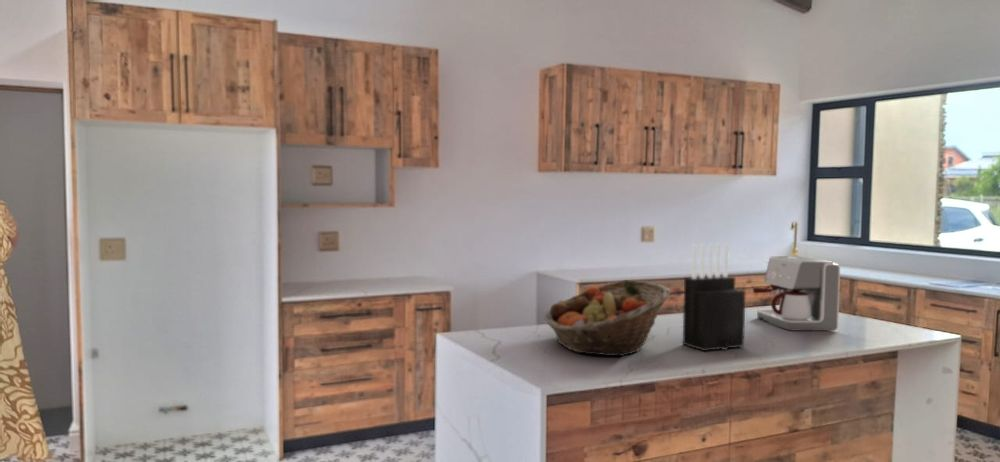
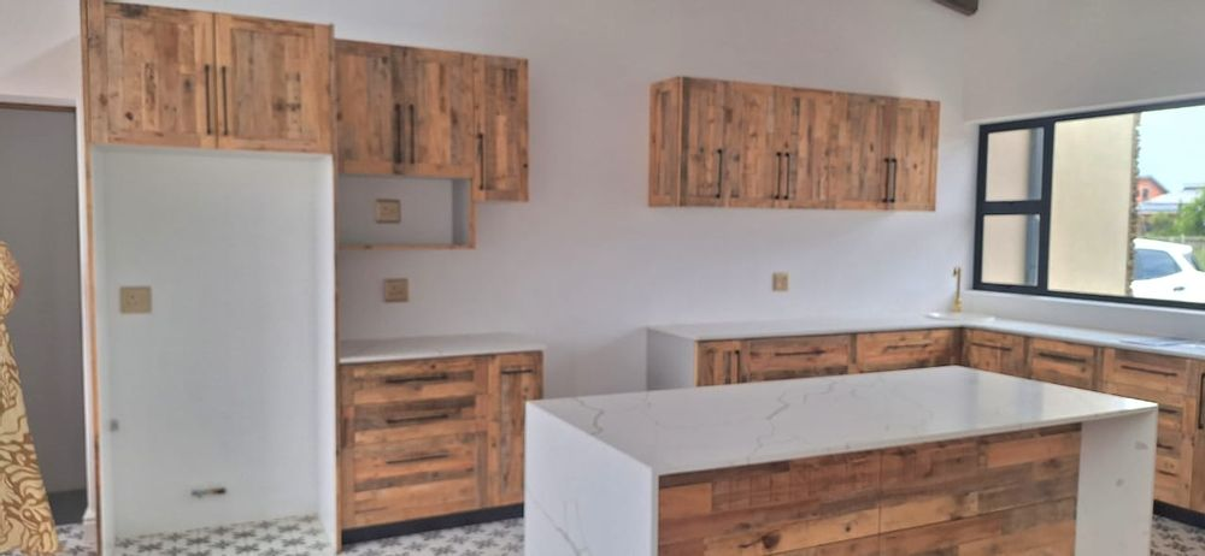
- fruit basket (606, 314)
- knife block (716, 295)
- coffee maker (797, 291)
